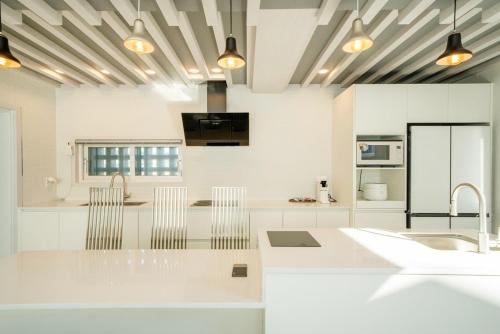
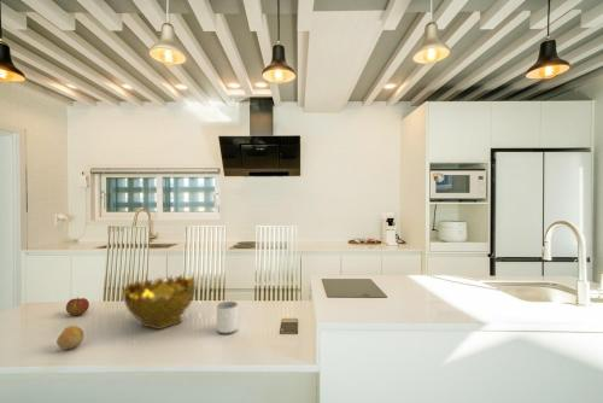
+ decorative bowl (160, 302)
+ fruit (70, 337)
+ apple (77, 305)
+ mug (228, 315)
